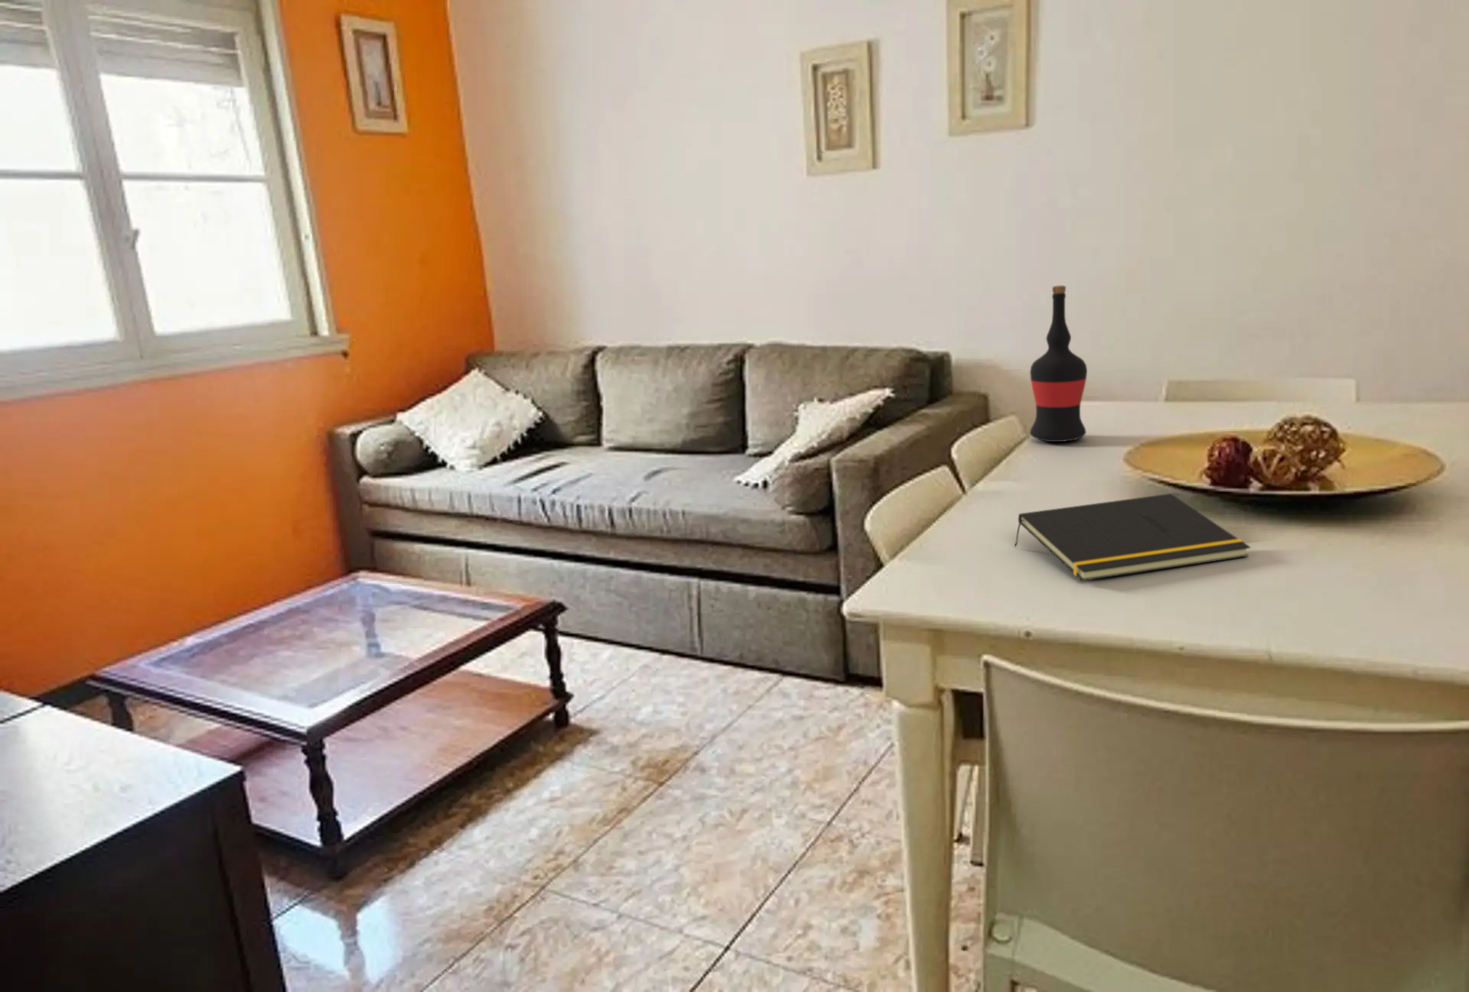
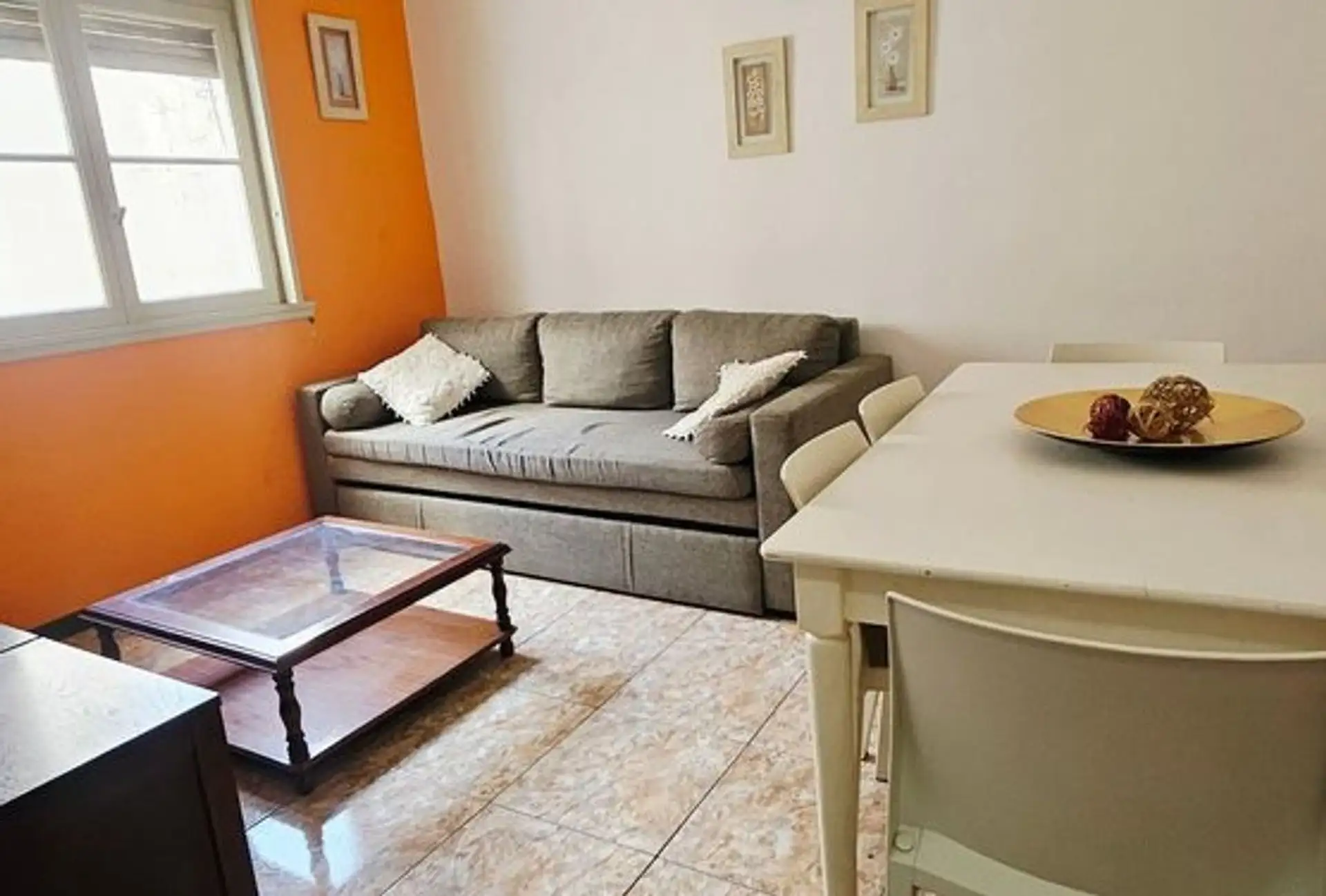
- notepad (1129, 534)
- wine bottle (1058, 364)
